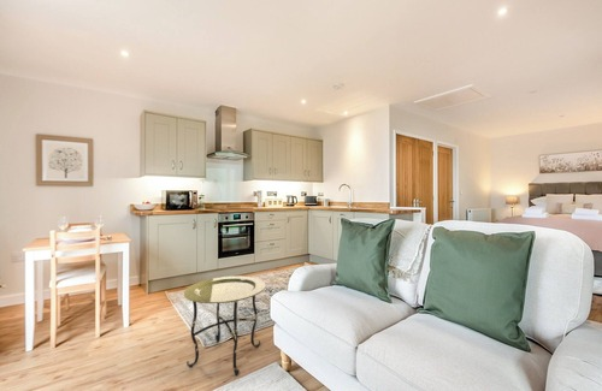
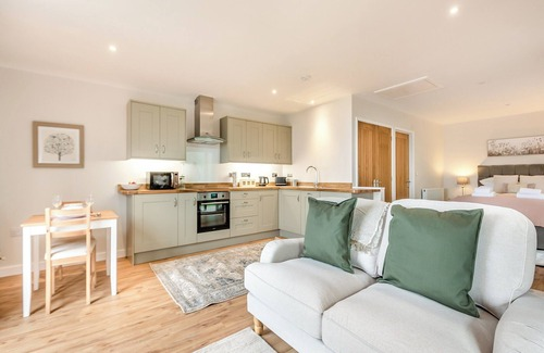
- side table (226, 321)
